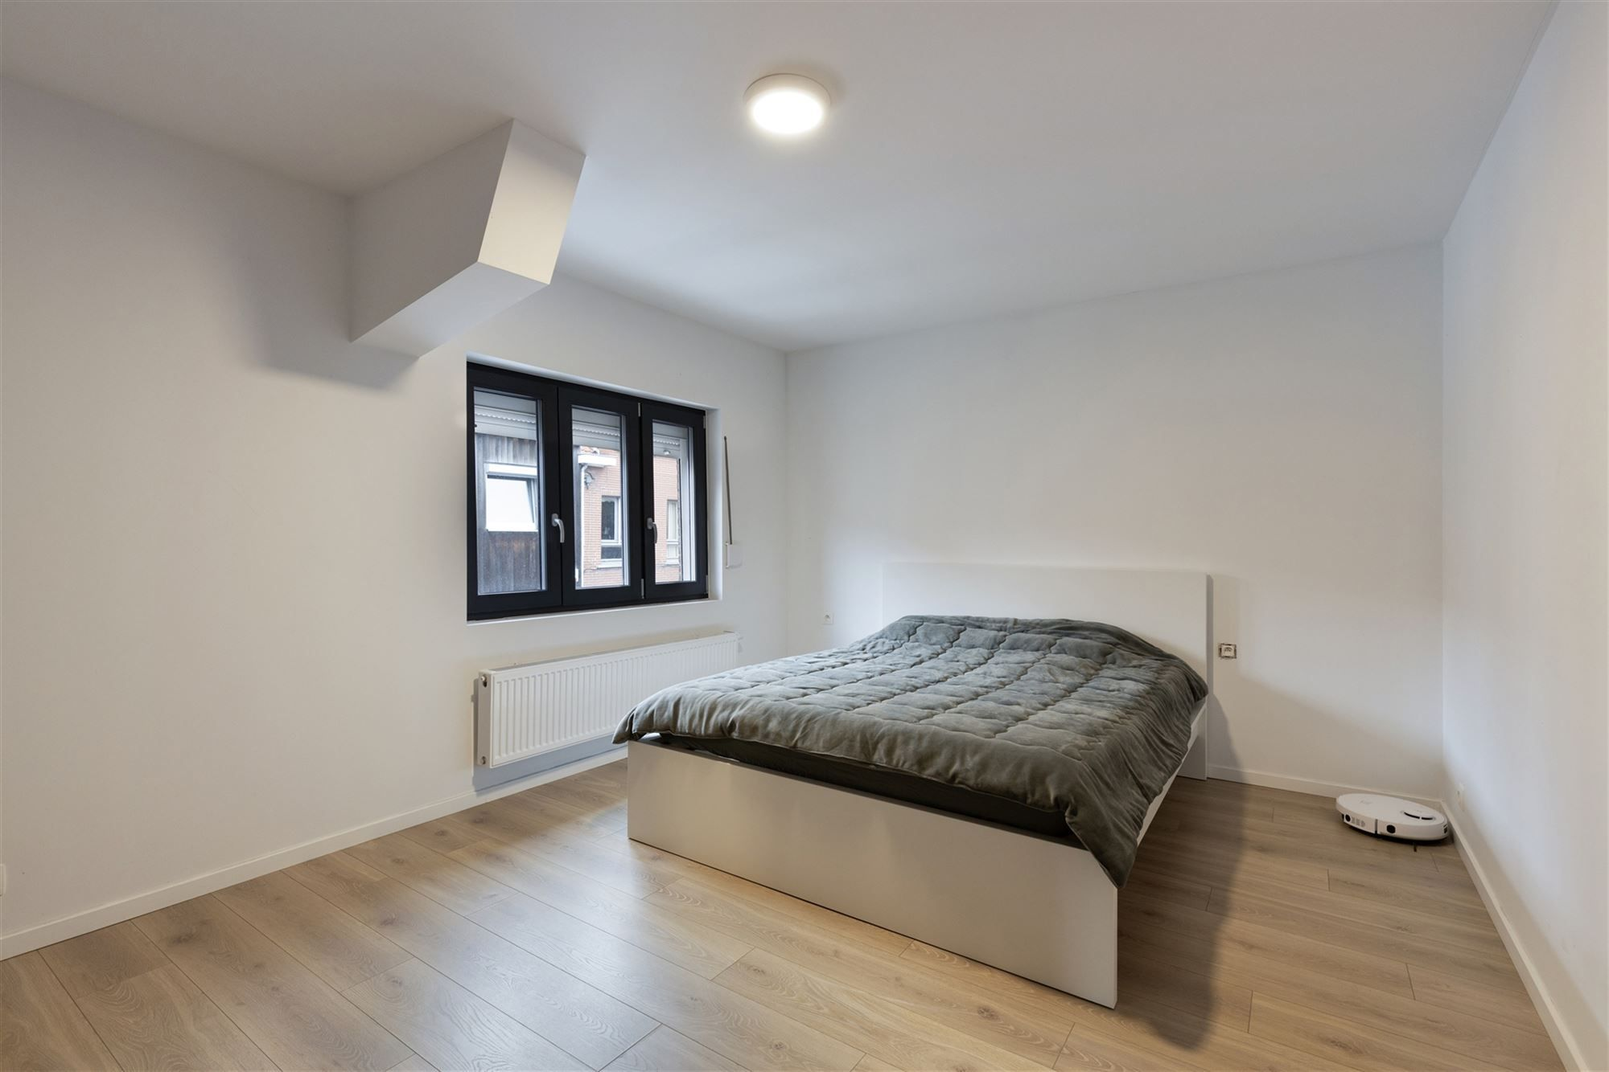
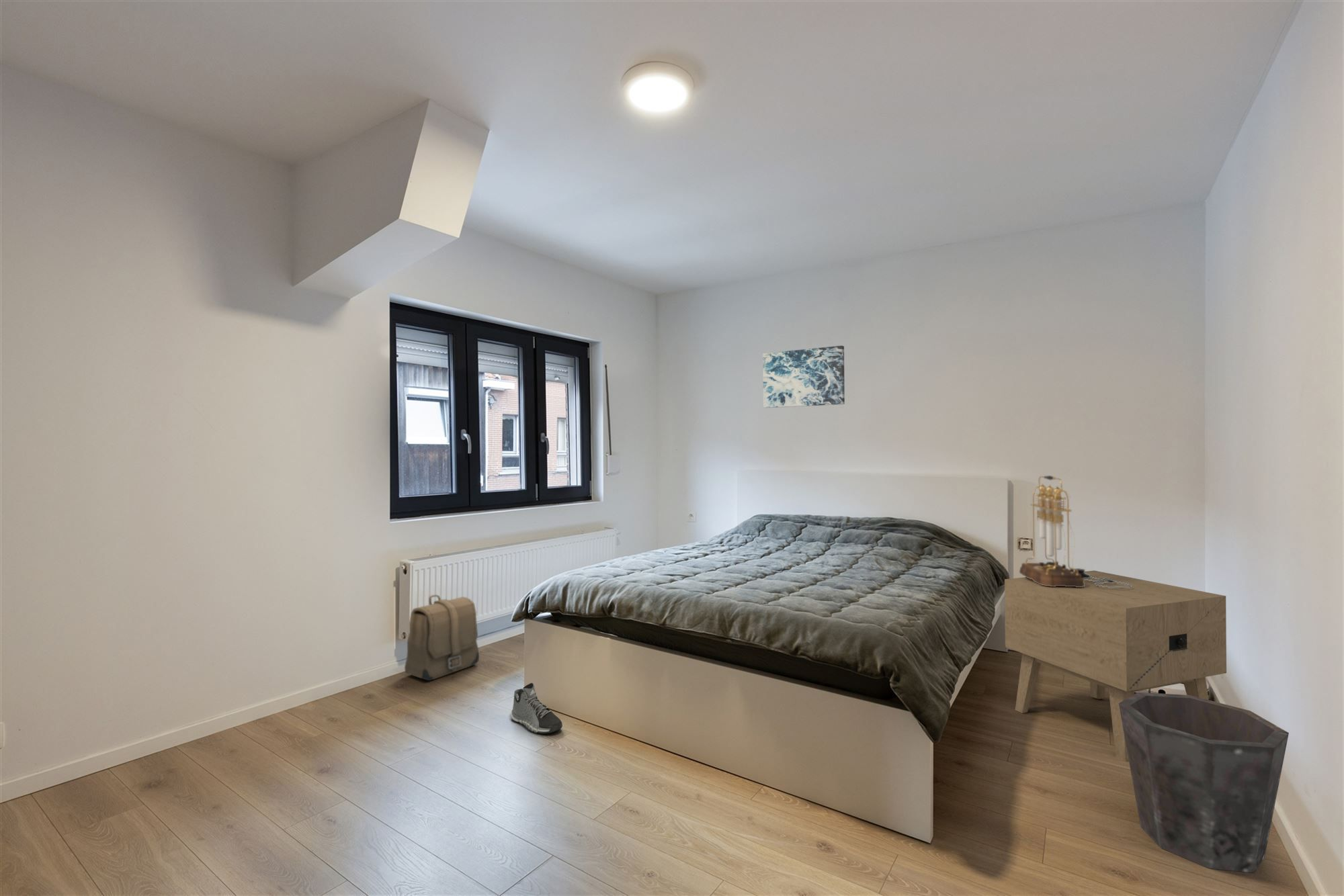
+ wall art (802, 377)
+ nightstand (1111, 657)
+ backpack (444, 634)
+ waste bin (1199, 779)
+ table lamp (1070, 527)
+ sneaker (534, 705)
